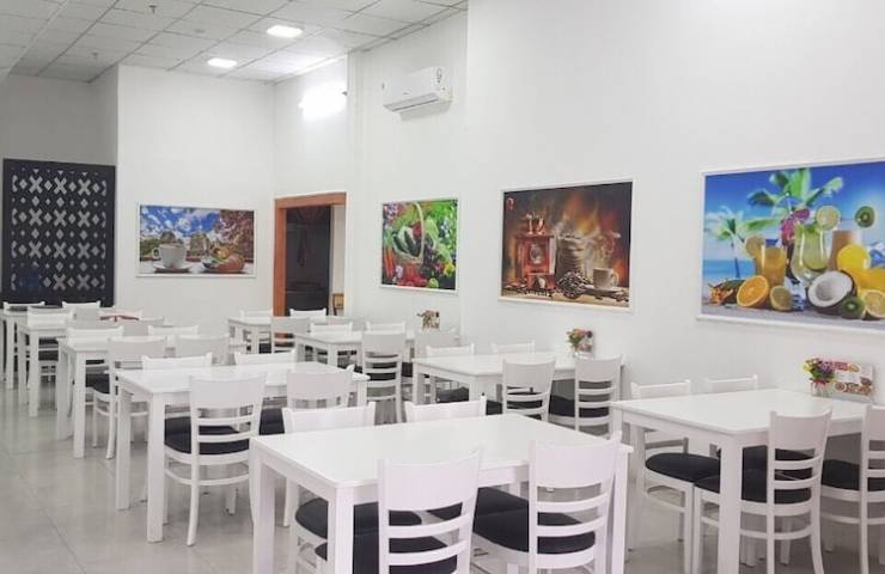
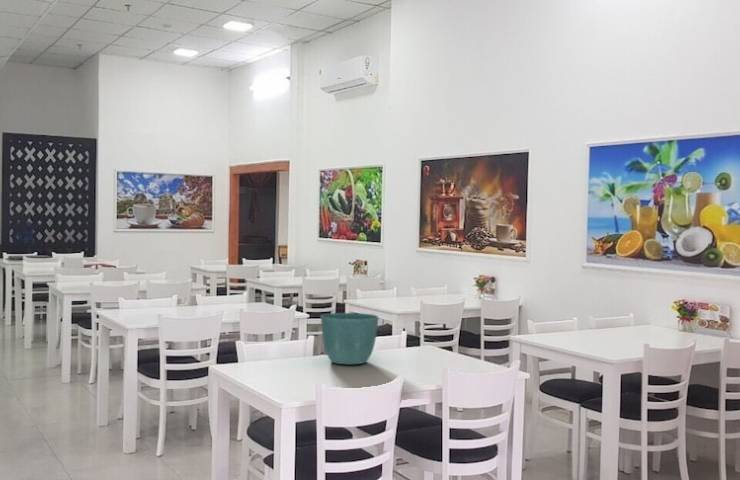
+ flower pot (349, 338)
